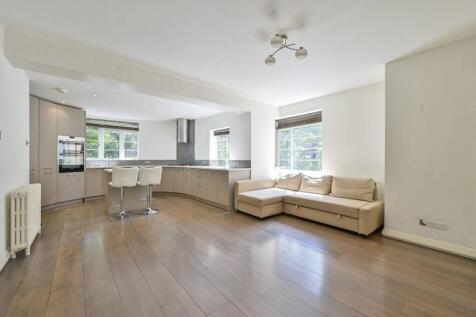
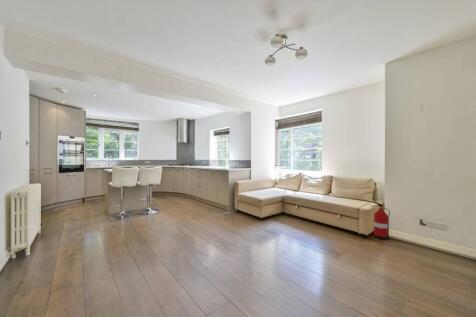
+ fire extinguisher (380, 219)
